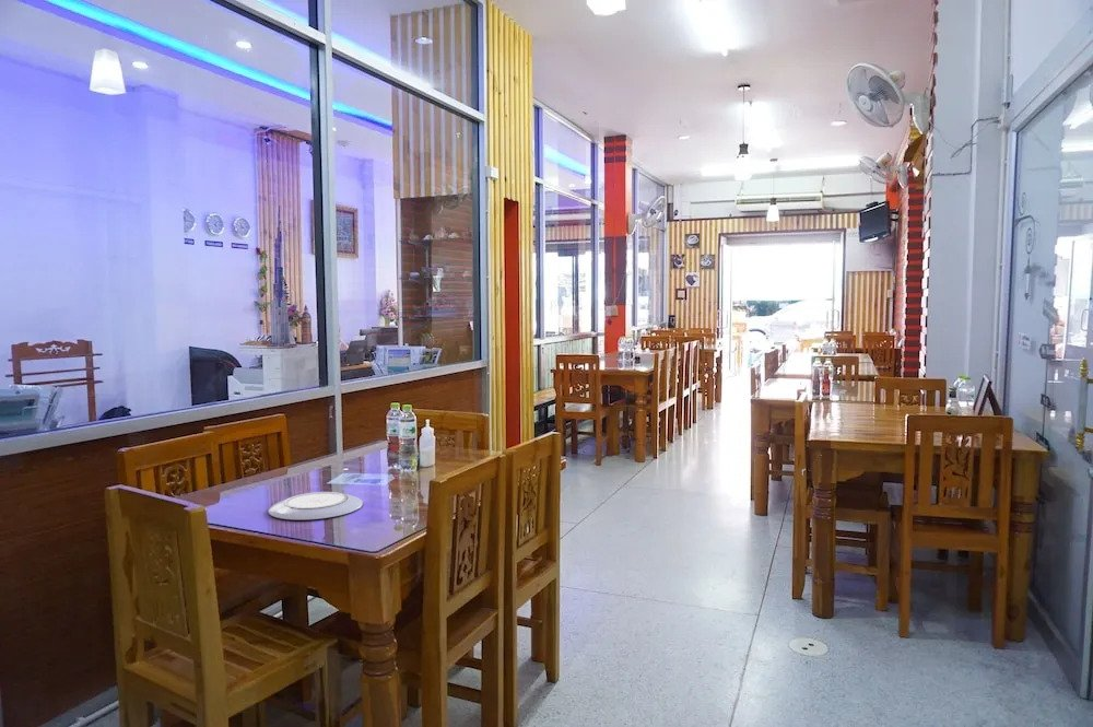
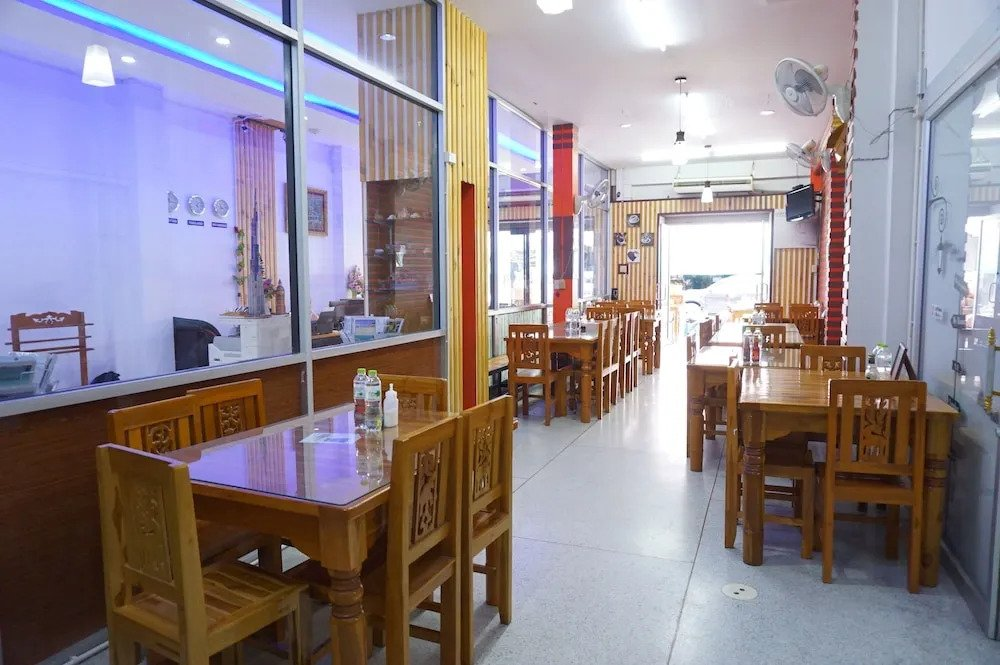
- plate (316, 503)
